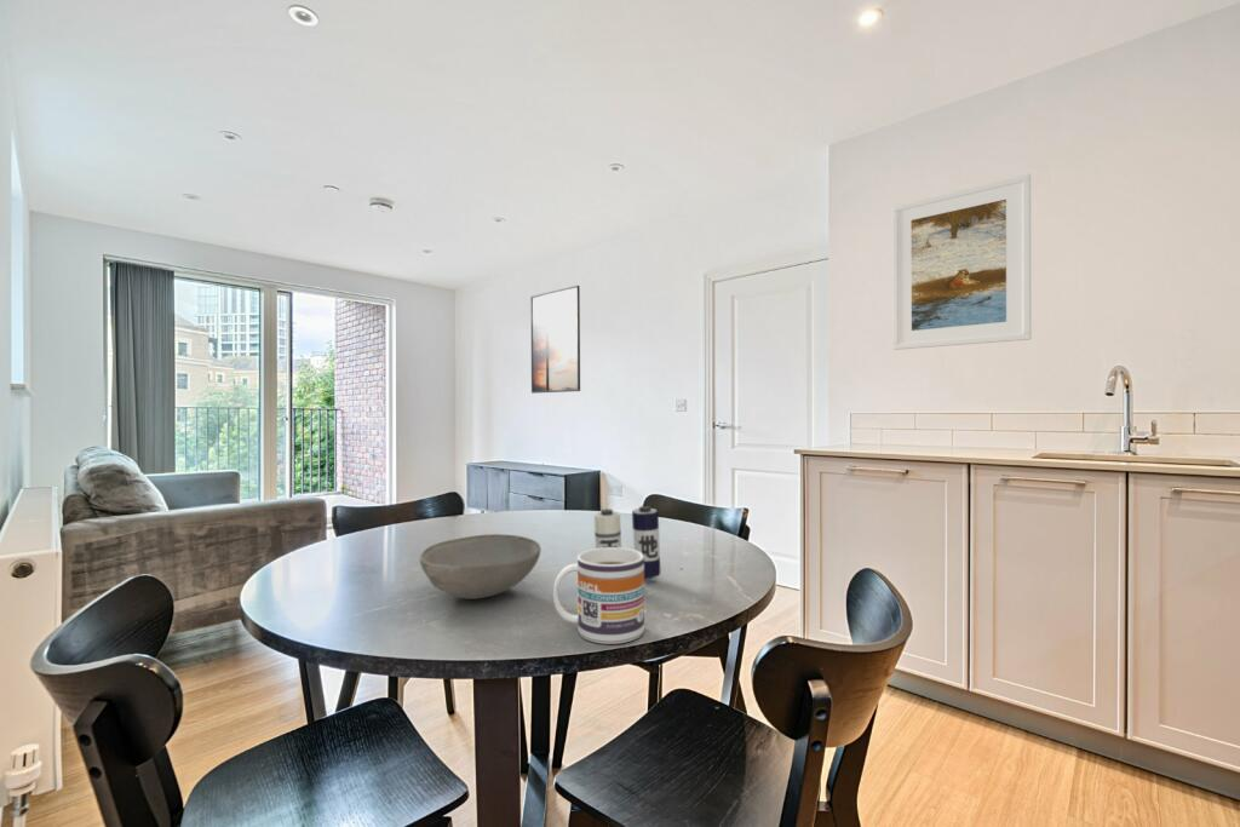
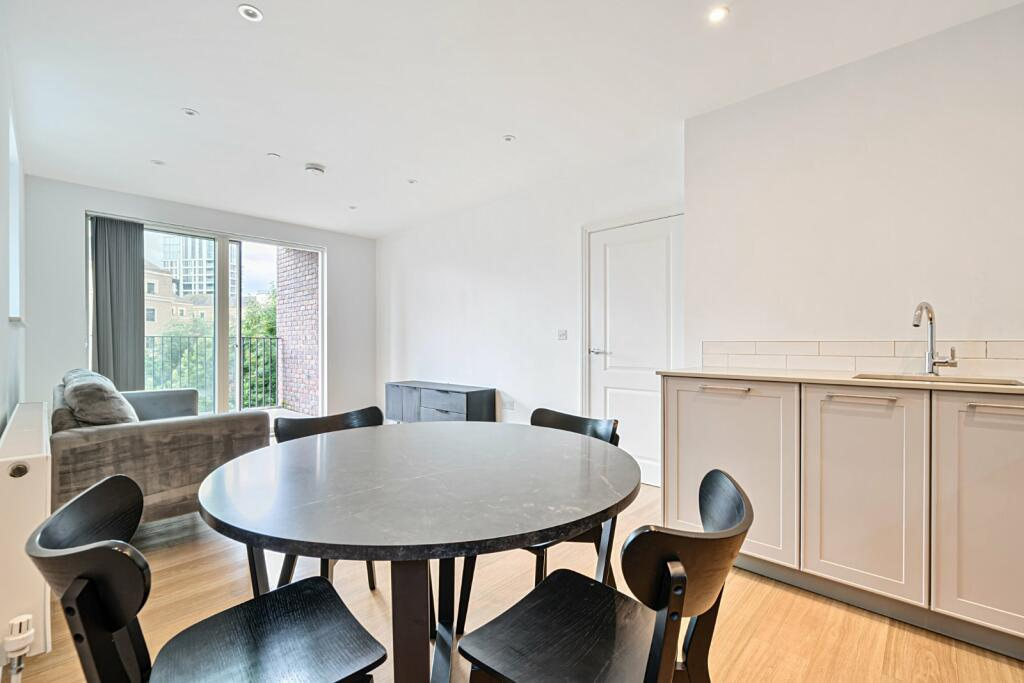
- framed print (957, 268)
- bowl (481, 570)
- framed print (553, 341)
- mug (603, 592)
- candle (641, 541)
